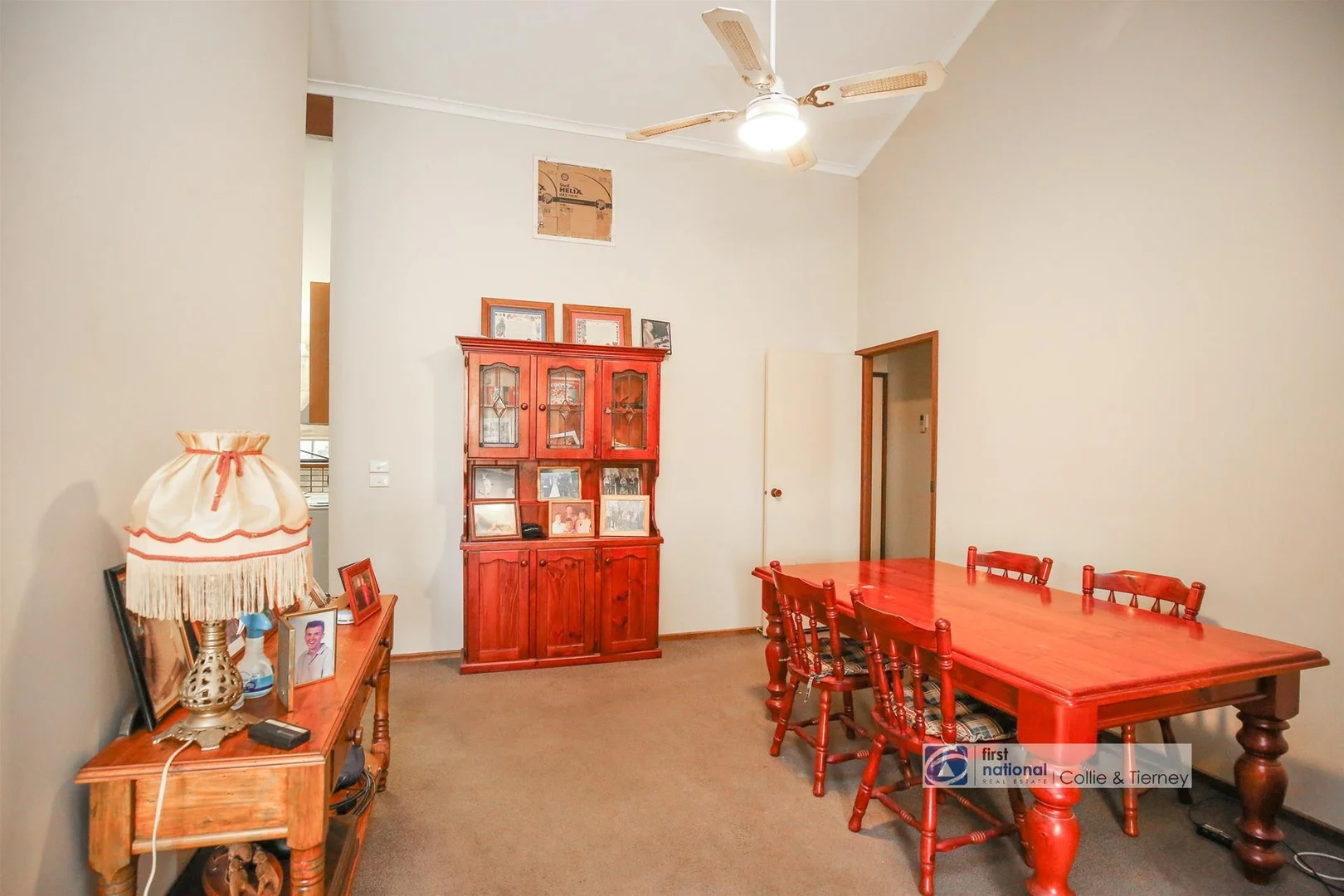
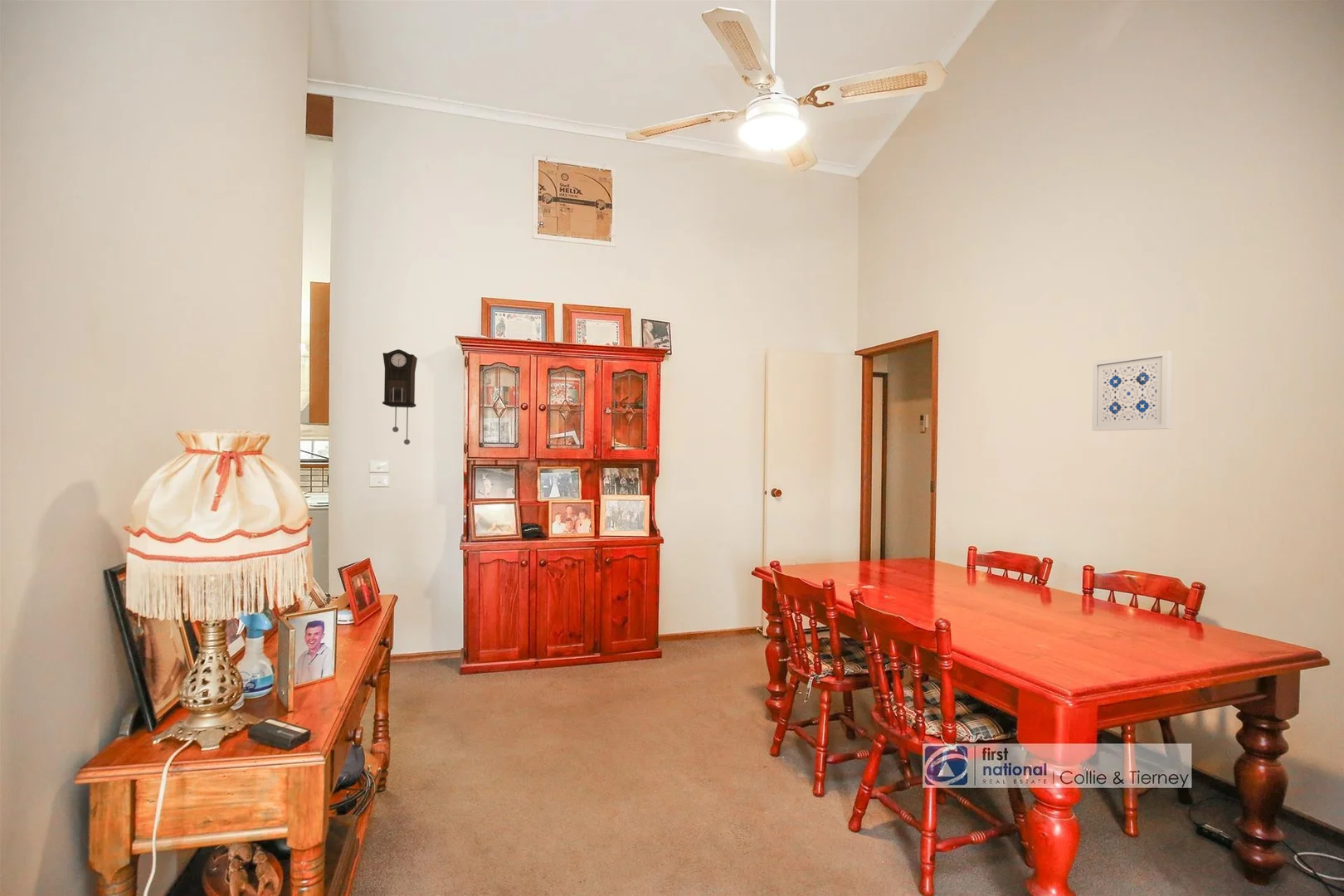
+ wall art (1129, 392)
+ pendulum clock (399, 397)
